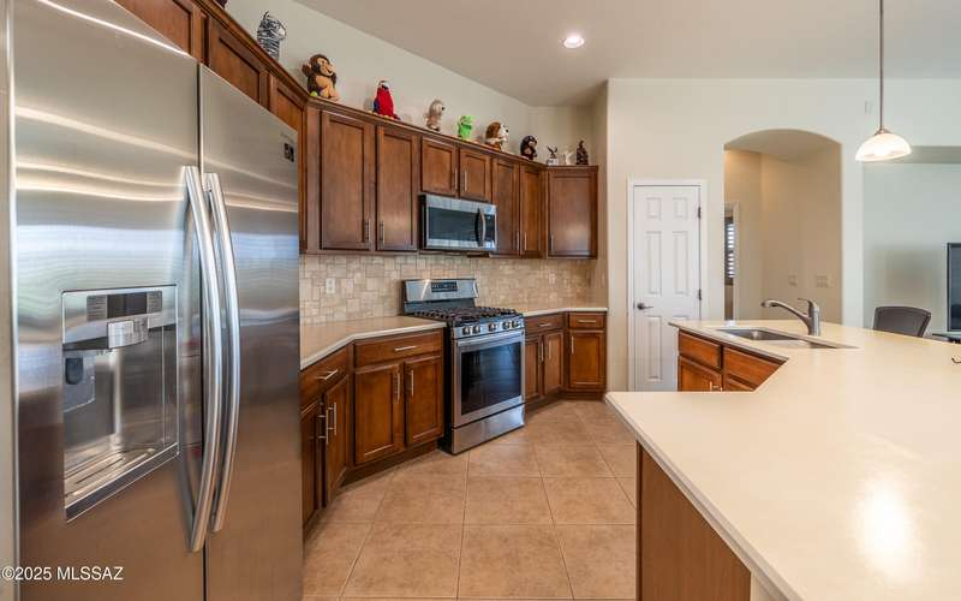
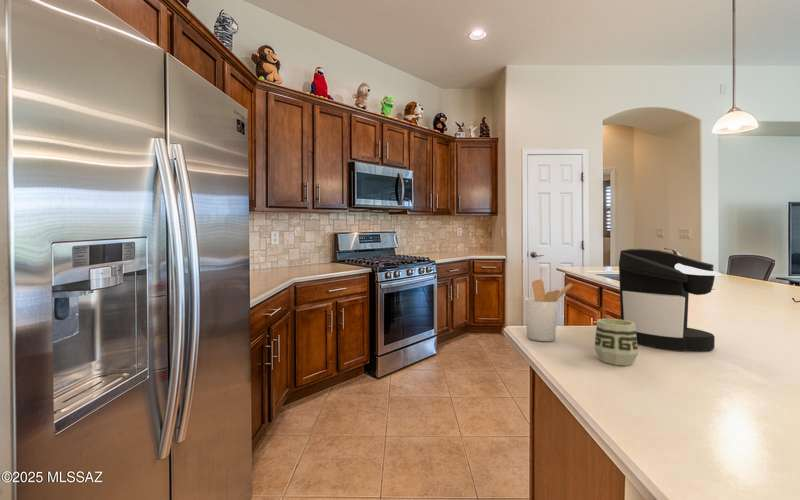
+ cup (615, 341)
+ coffee maker (666, 295)
+ utensil holder (549, 309)
